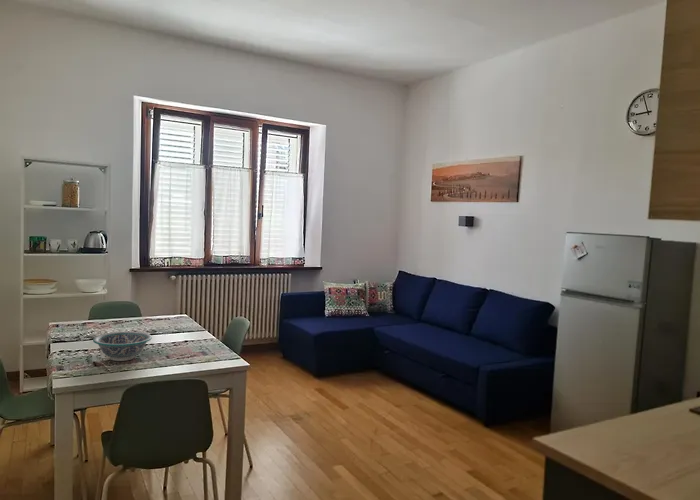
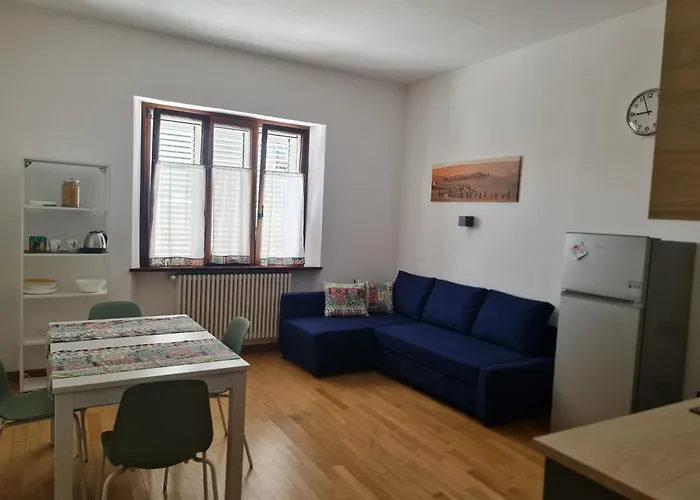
- bowl (122, 347)
